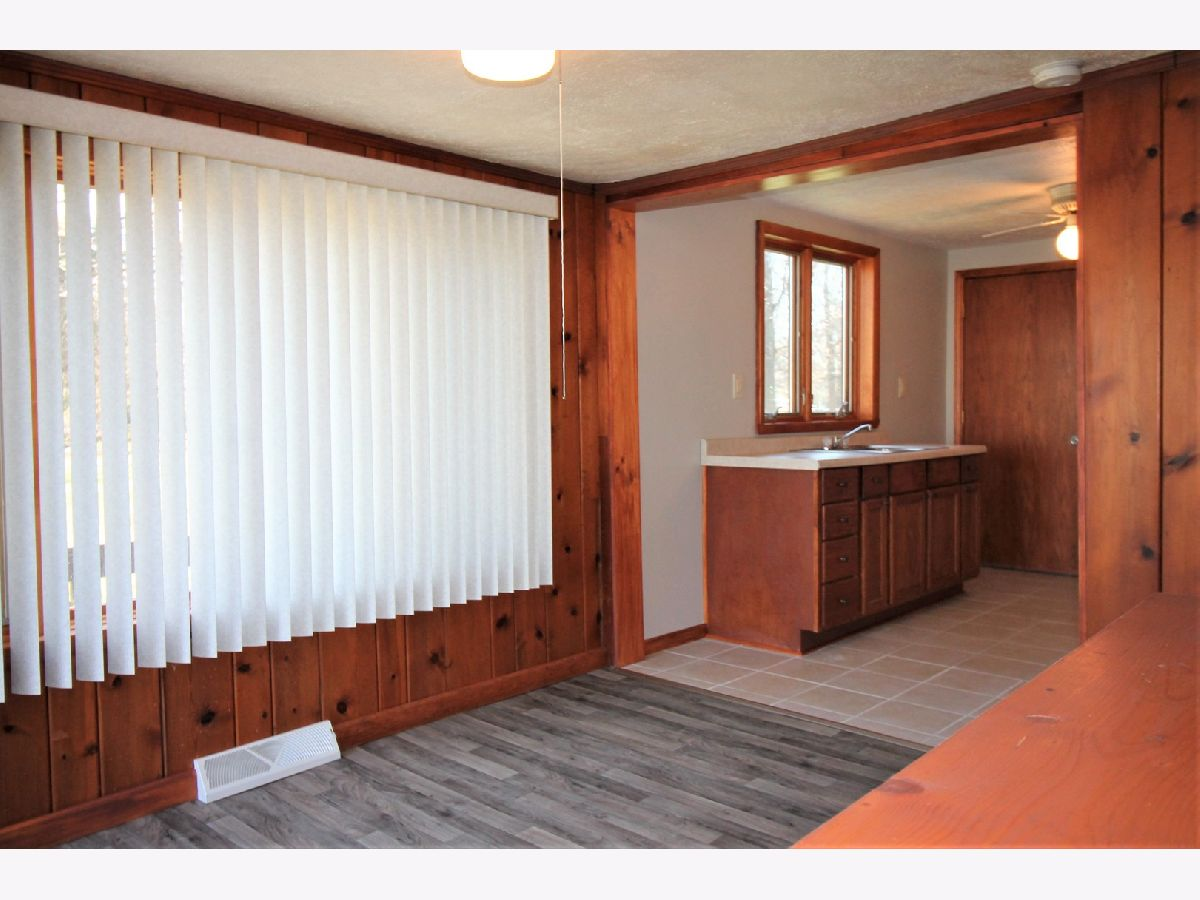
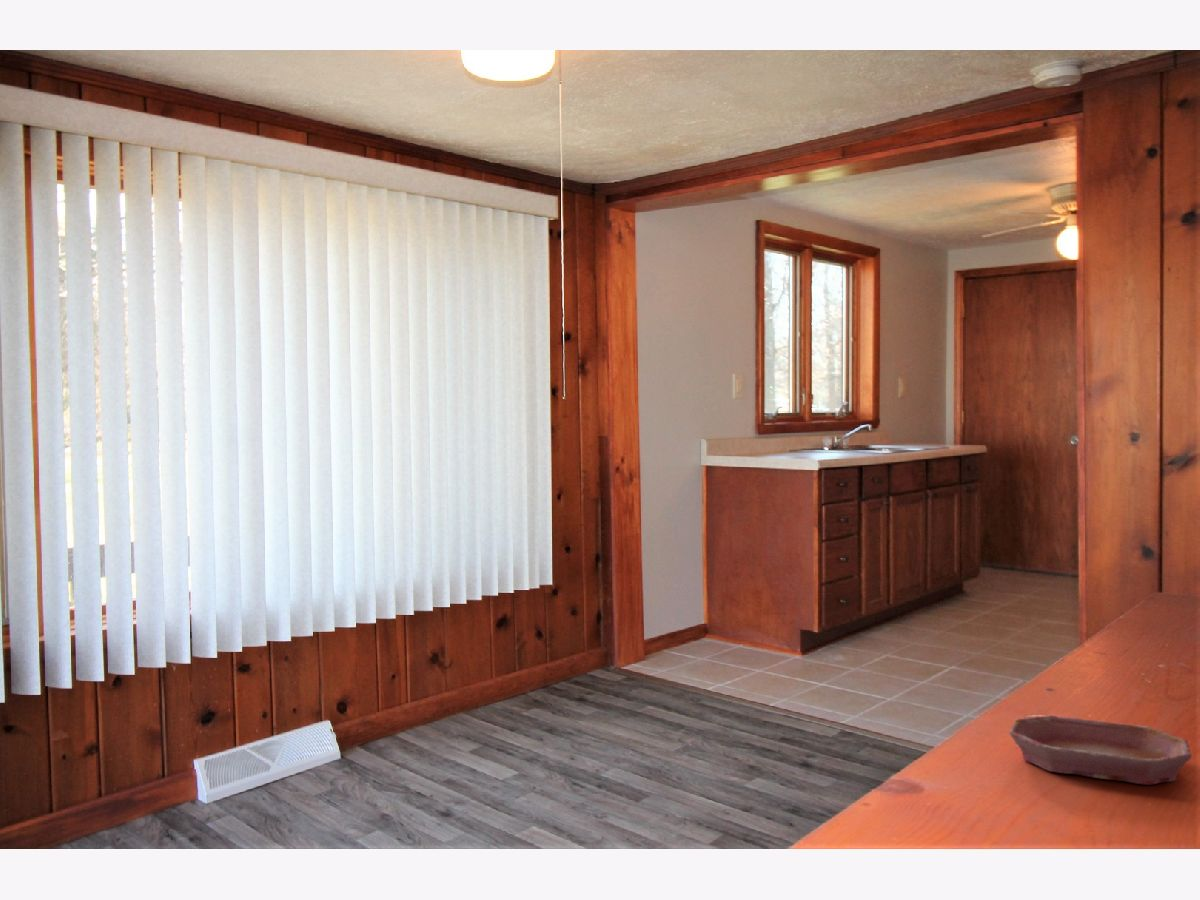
+ bowl (1097, 749)
